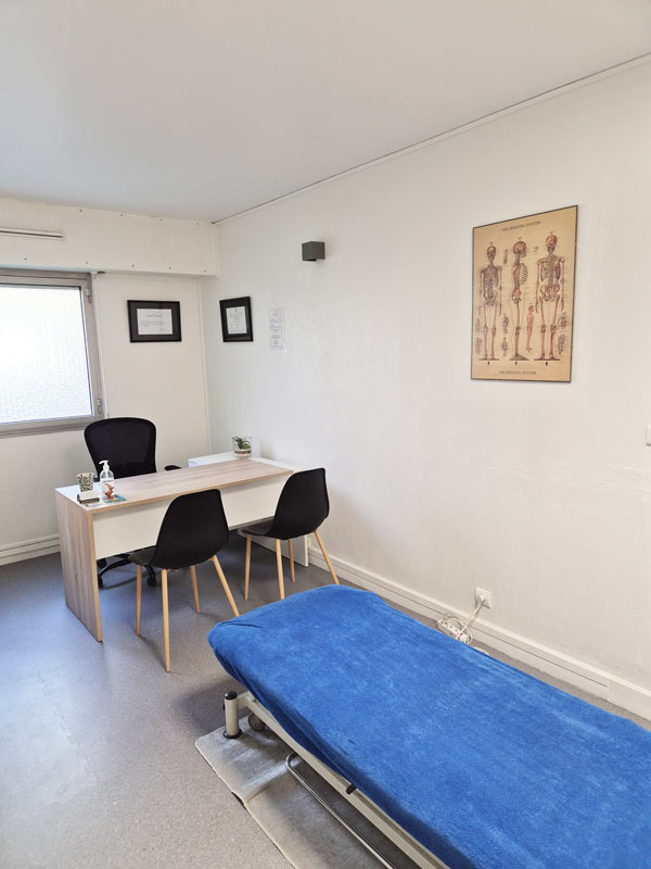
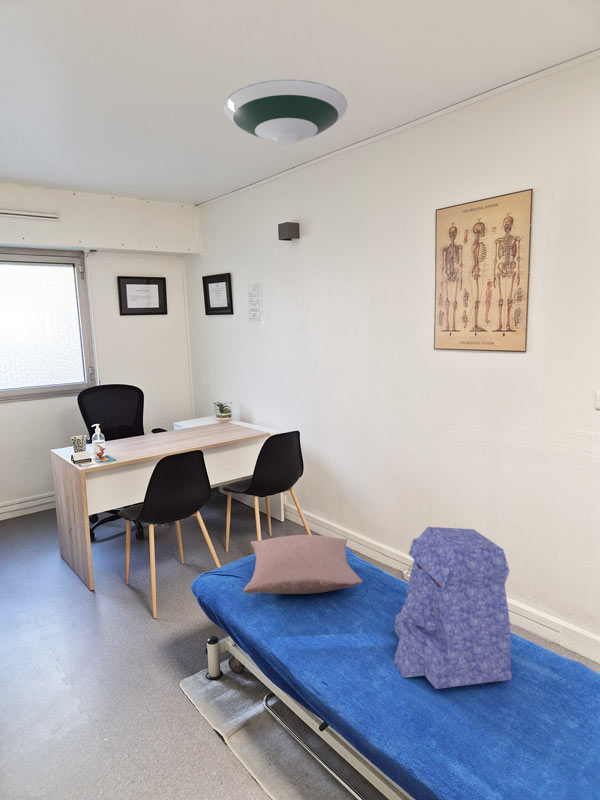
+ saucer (286, 125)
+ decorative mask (443, 599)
+ pillow (300, 561)
